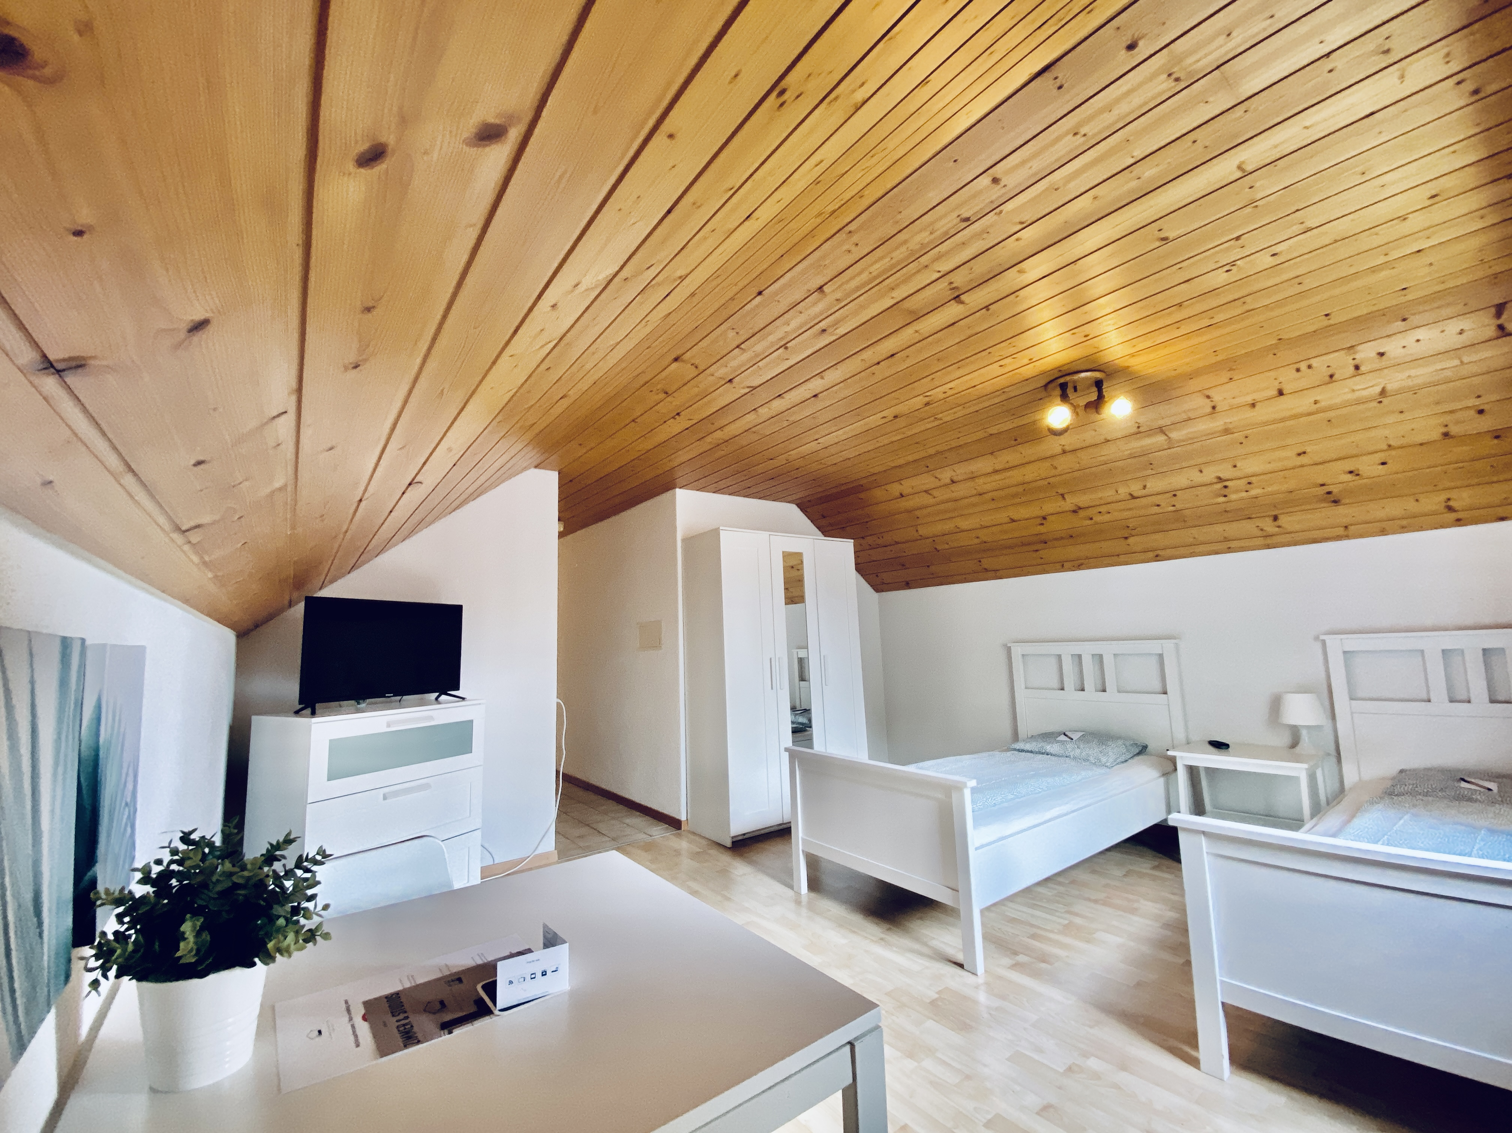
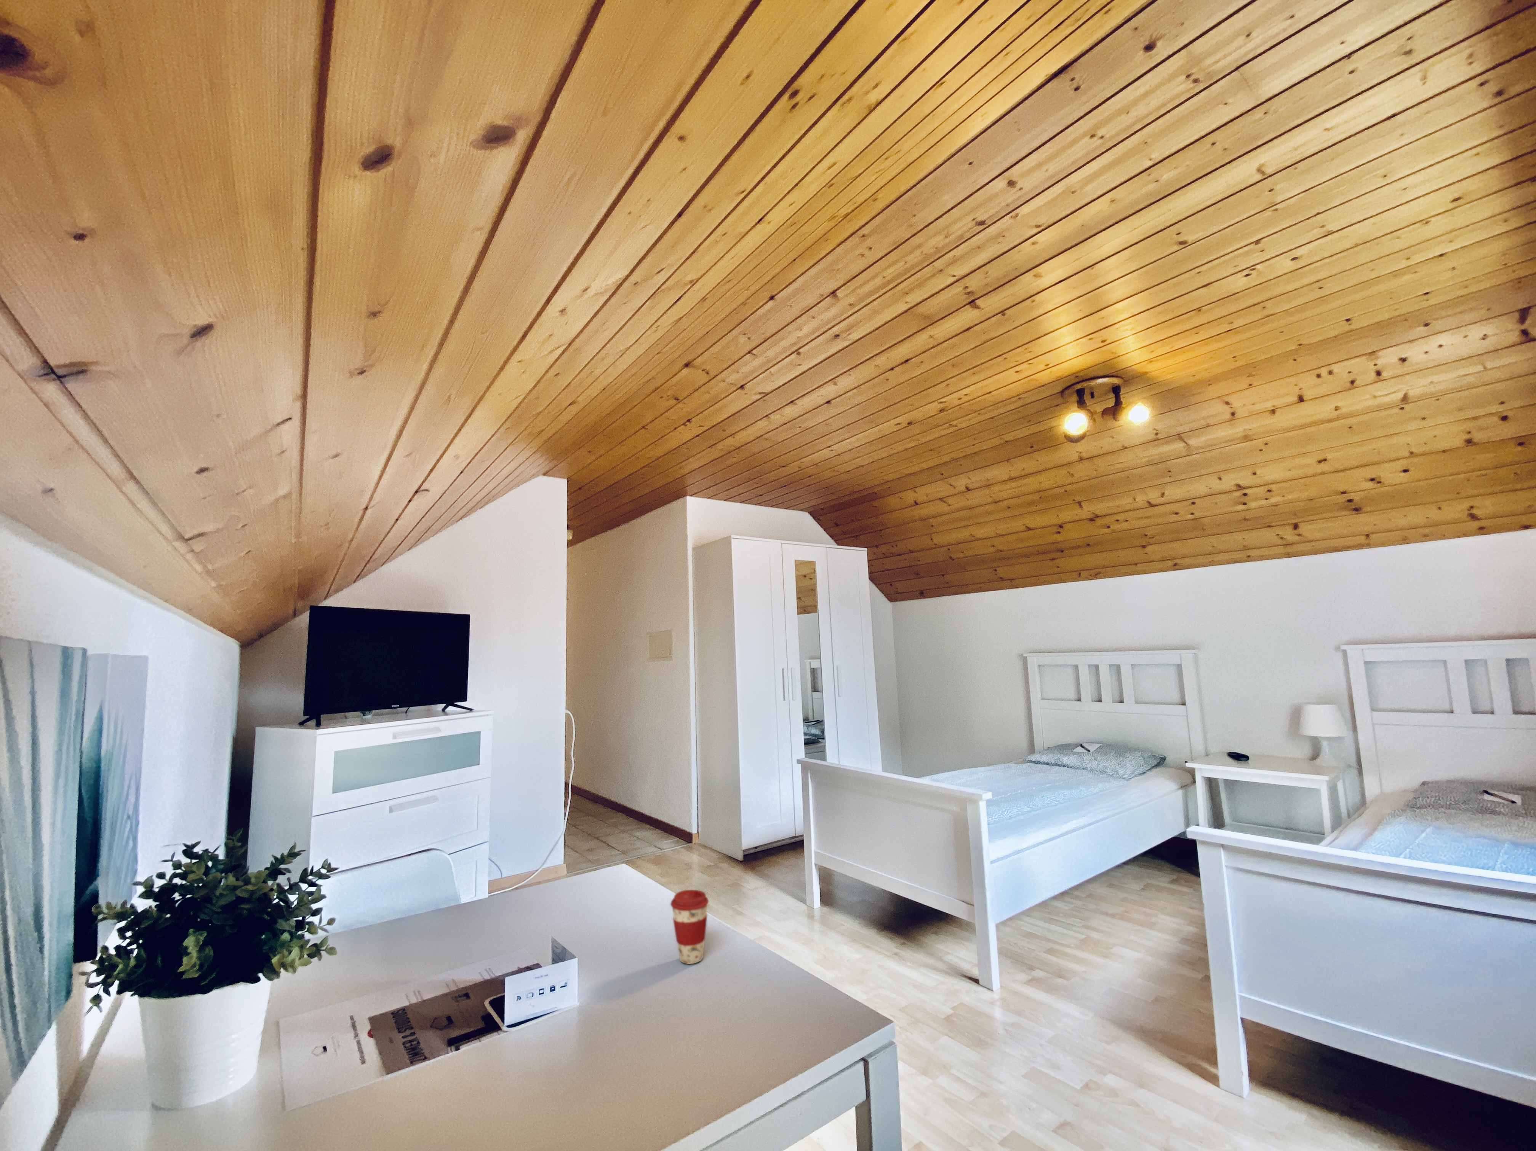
+ coffee cup (691, 926)
